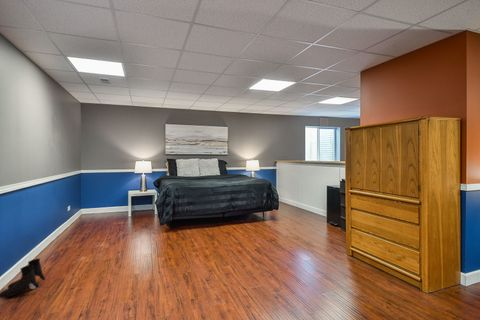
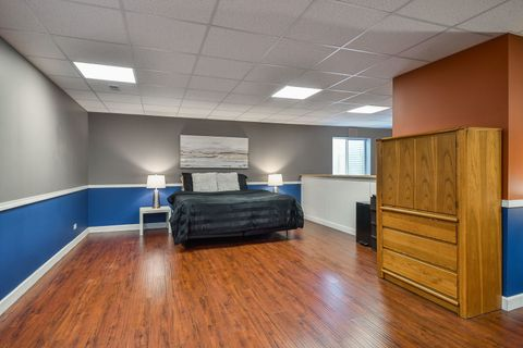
- boots (22, 276)
